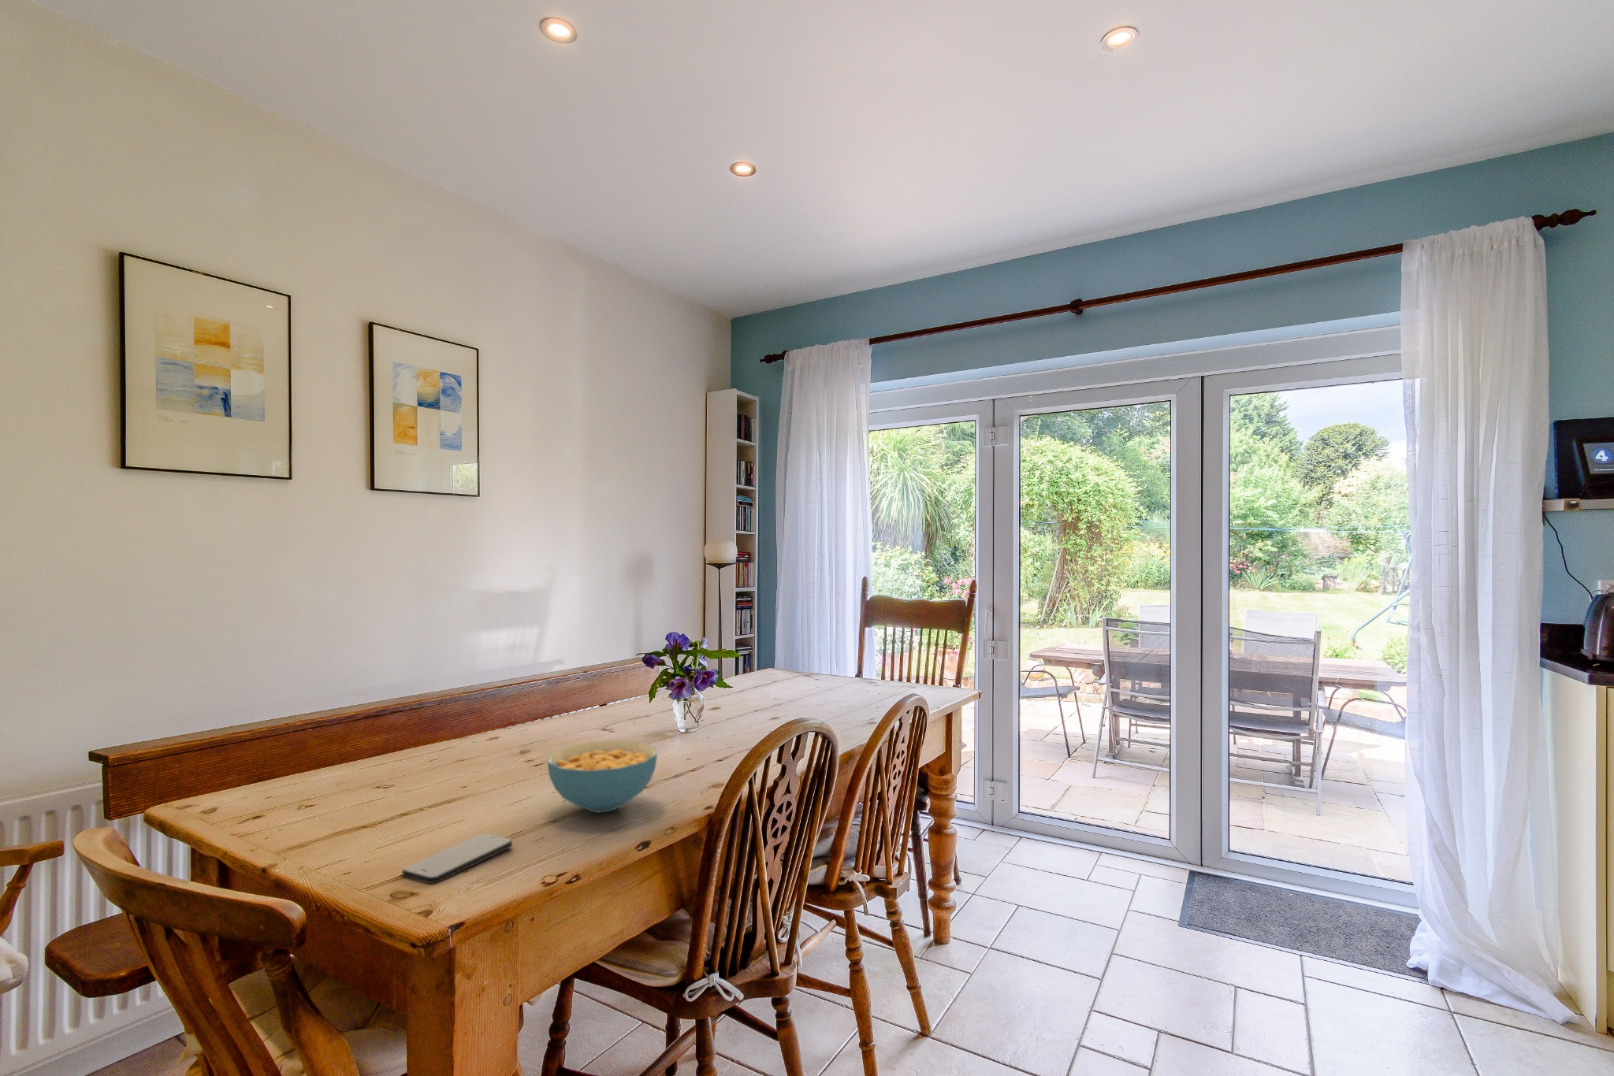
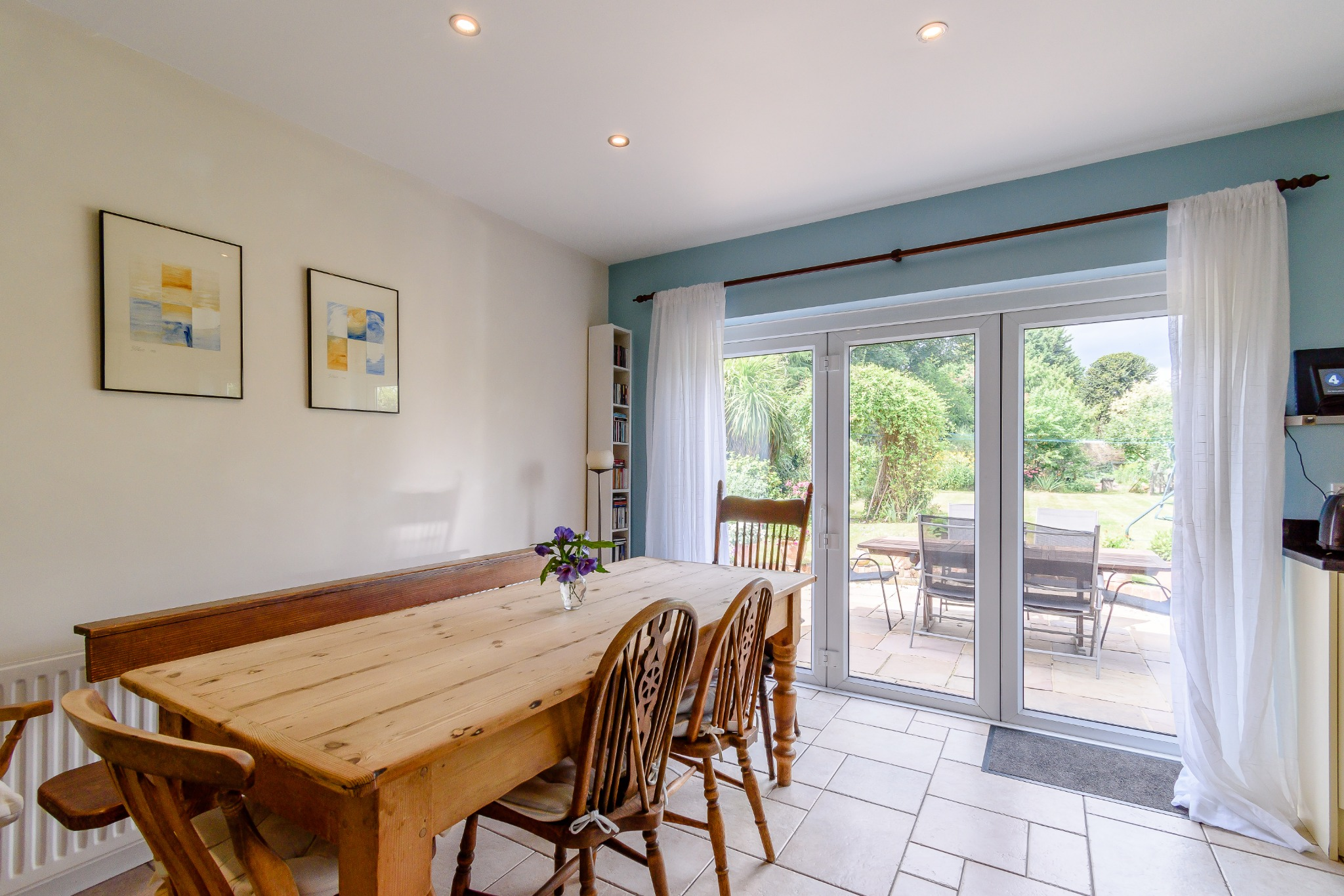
- cereal bowl (603, 779)
- smartphone (460, 856)
